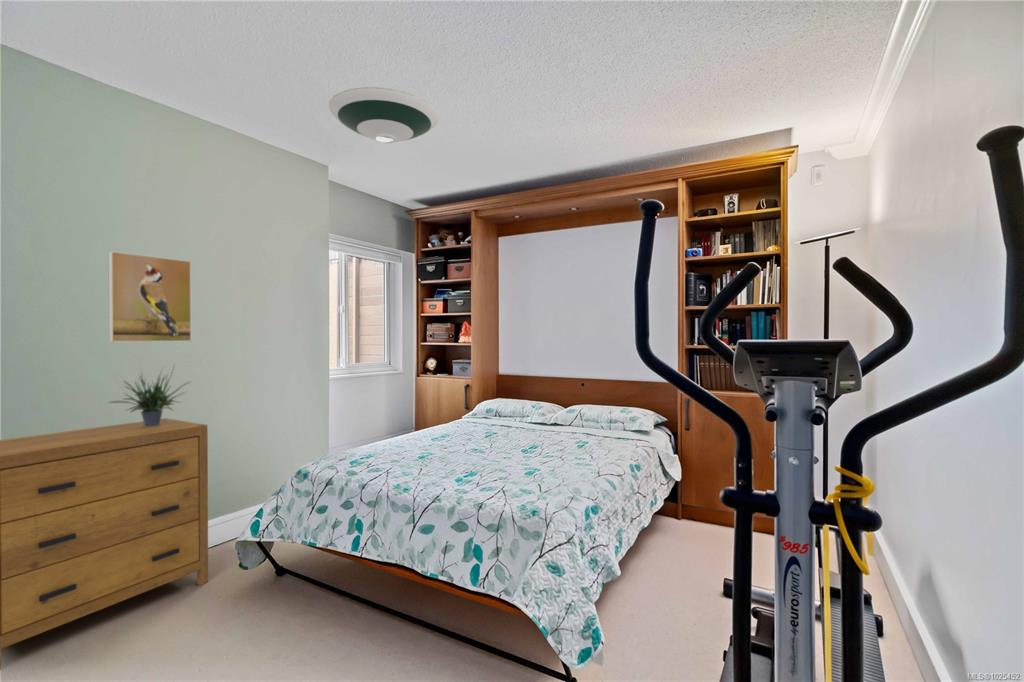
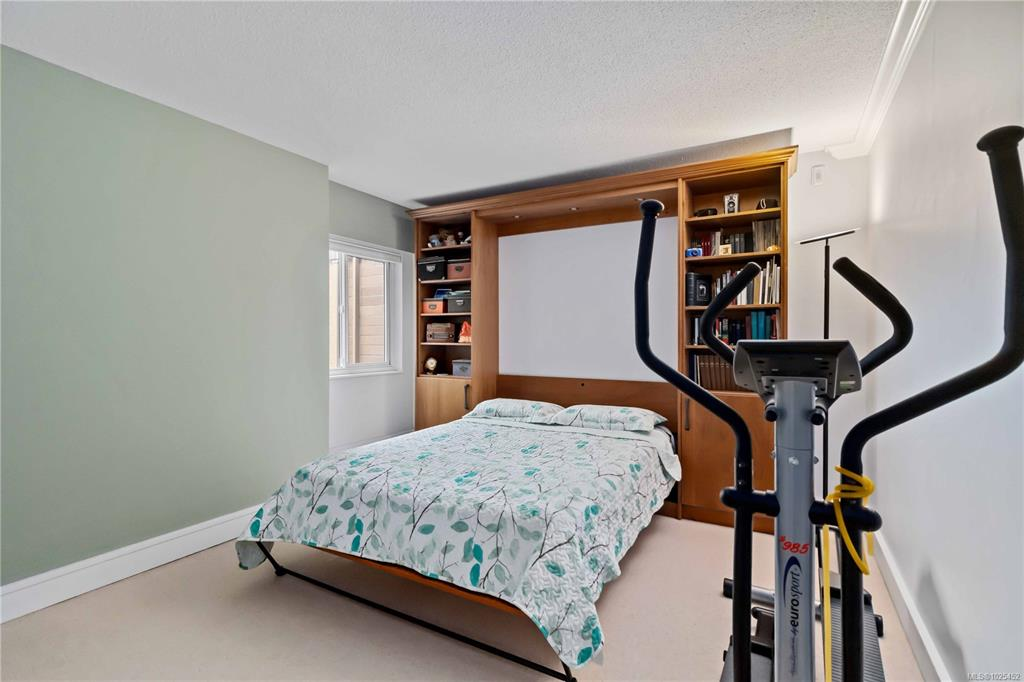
- potted plant (154, 393)
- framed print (152, 299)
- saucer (385, 126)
- dresser (94, 522)
